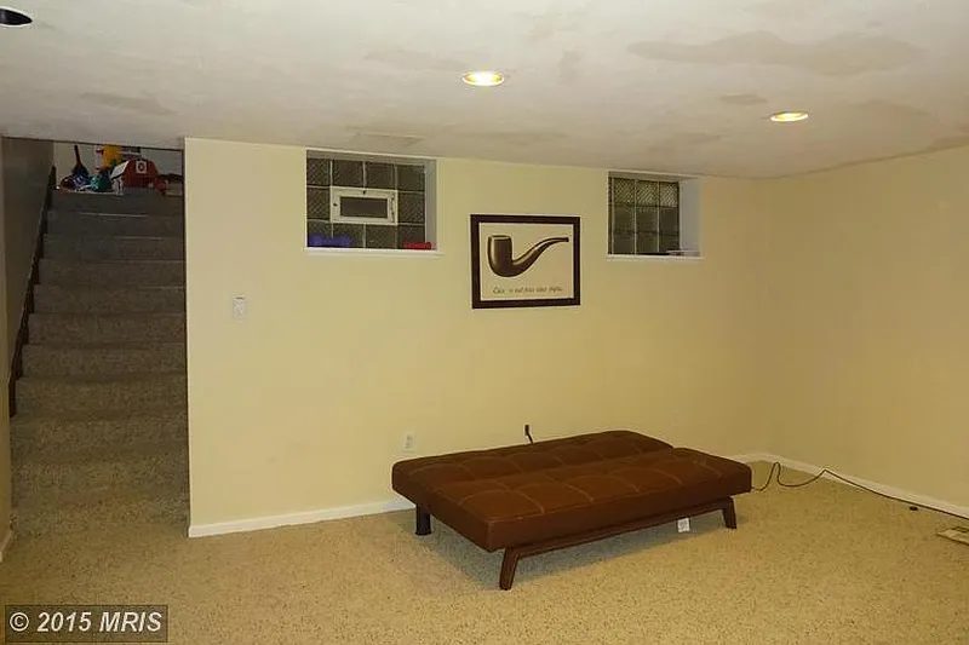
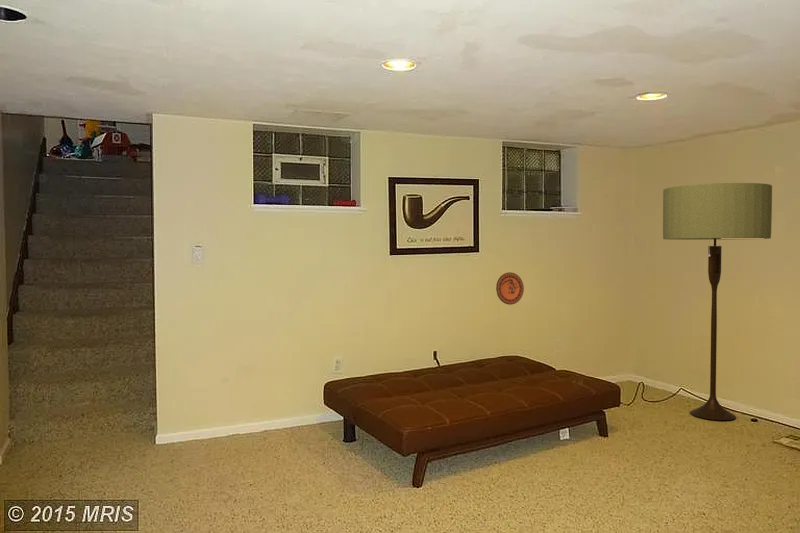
+ decorative plate (509, 288)
+ floor lamp (714, 301)
